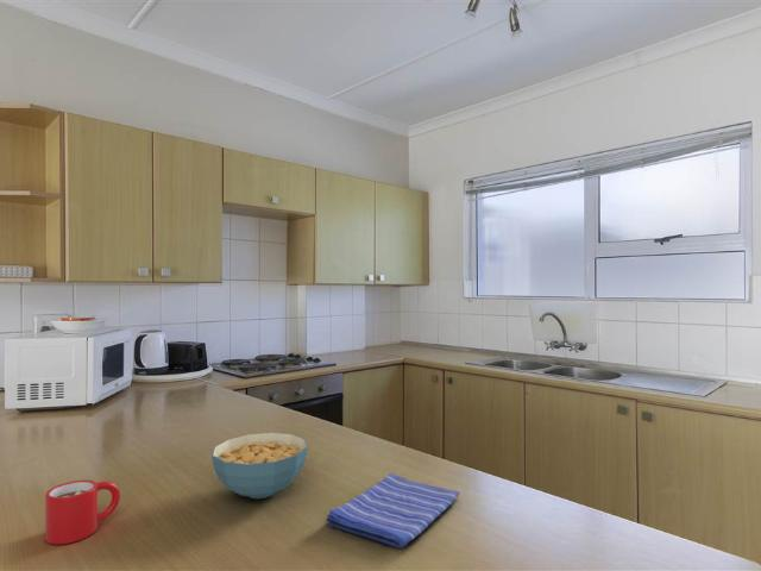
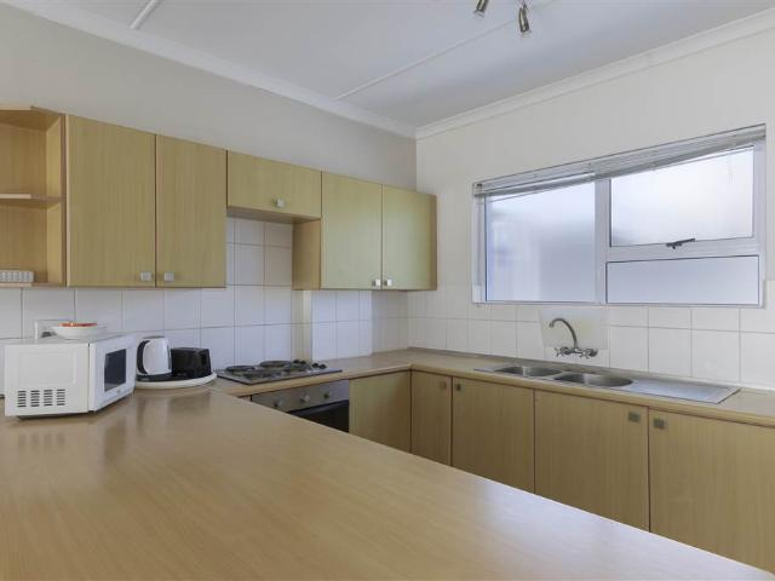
- cereal bowl (260, 469)
- dish towel (395, 504)
- mug (84, 506)
